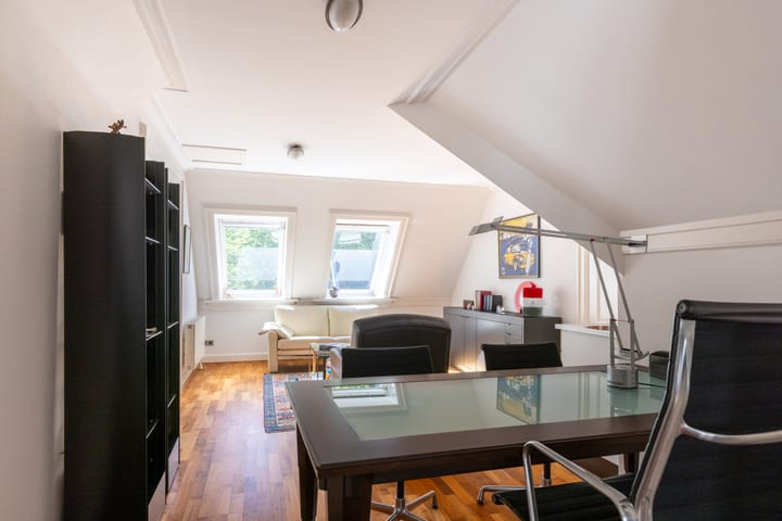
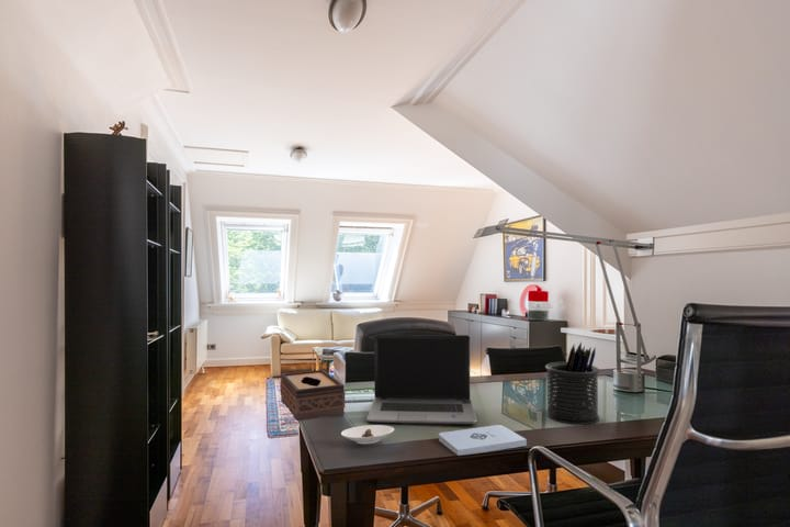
+ laptop computer (421, 377)
+ tissue box (311, 393)
+ pen holder (572, 379)
+ notepad (481, 439)
+ saucer (368, 435)
